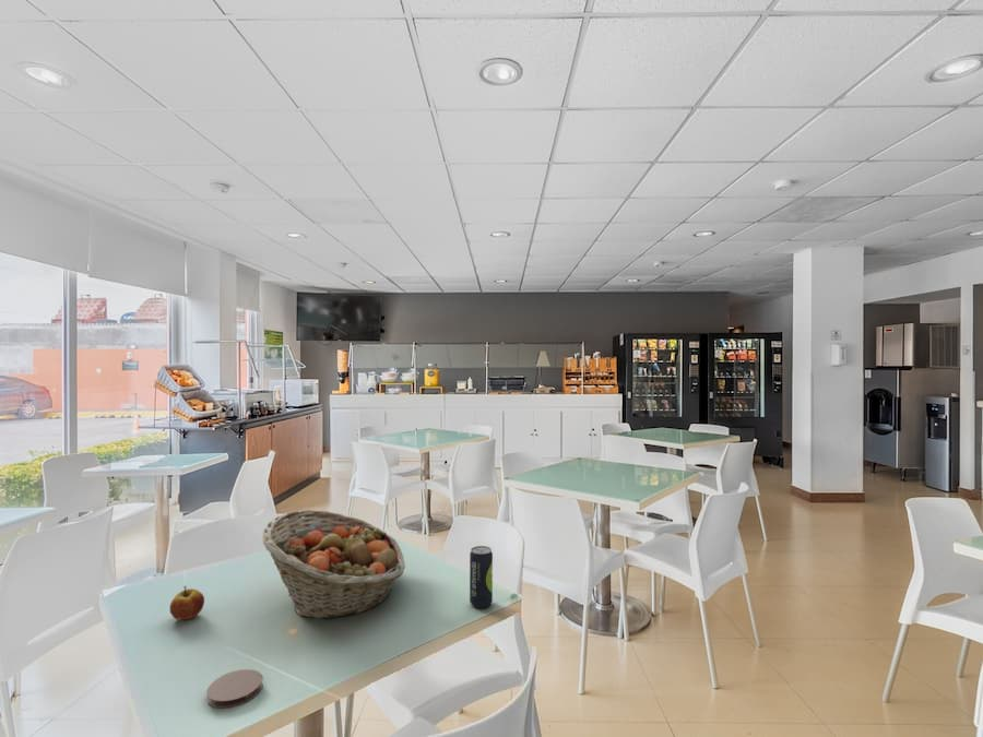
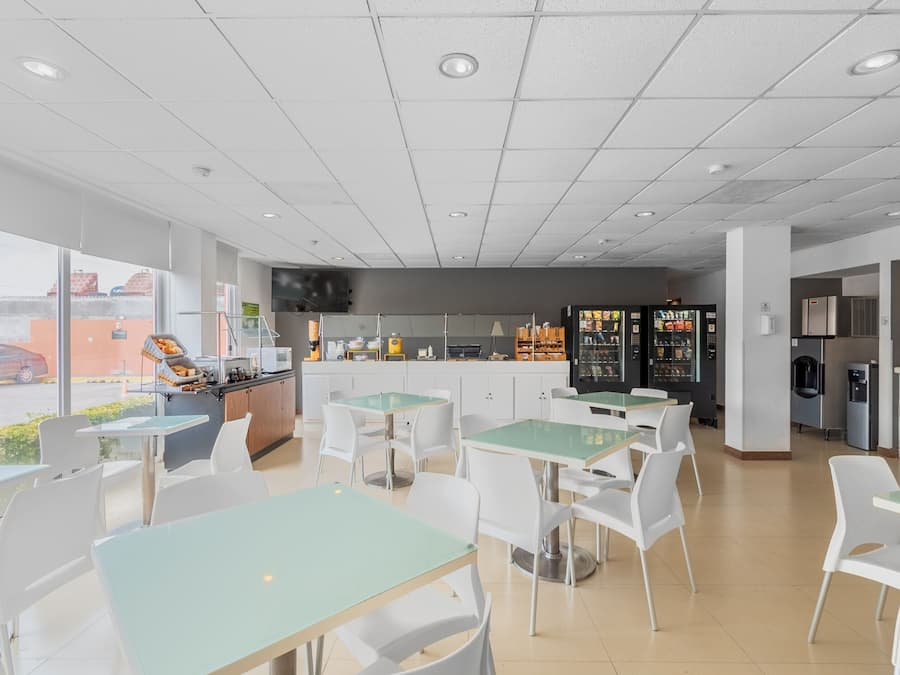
- beverage can (481, 576)
- apple (187, 602)
- fruit basket (336, 556)
- coaster (235, 687)
